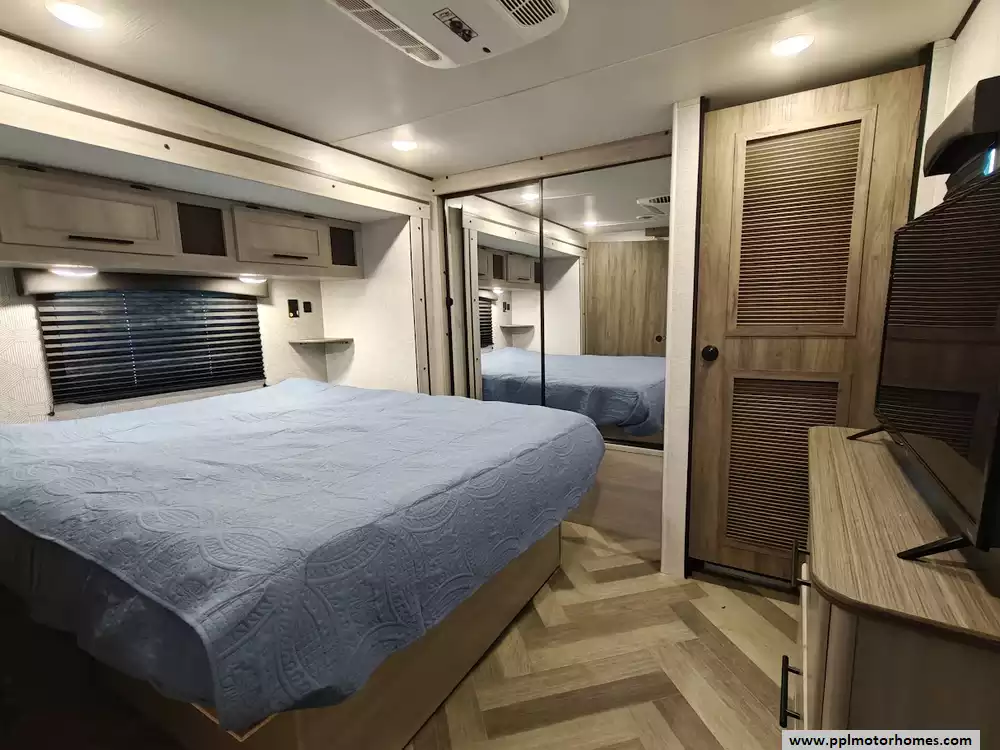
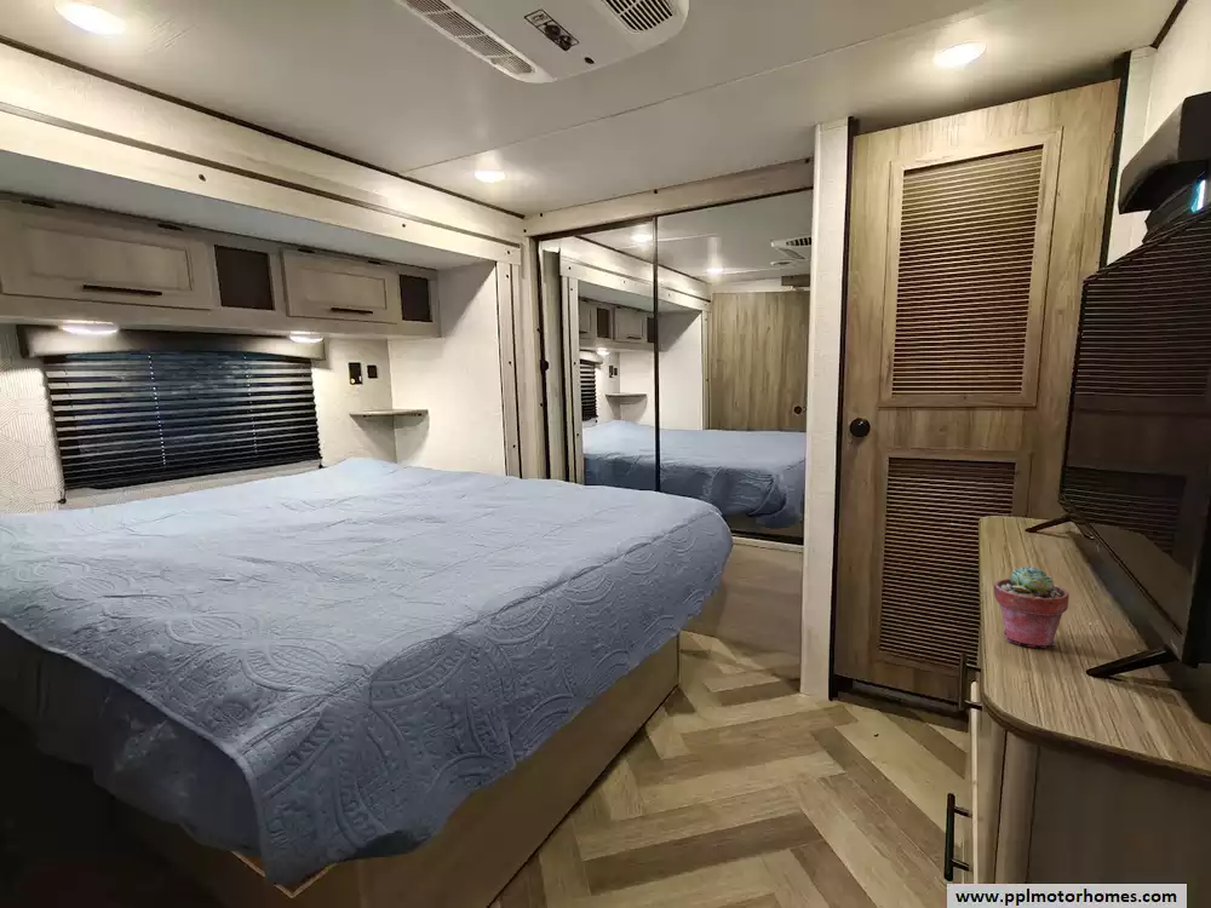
+ potted succulent (1029, 603)
